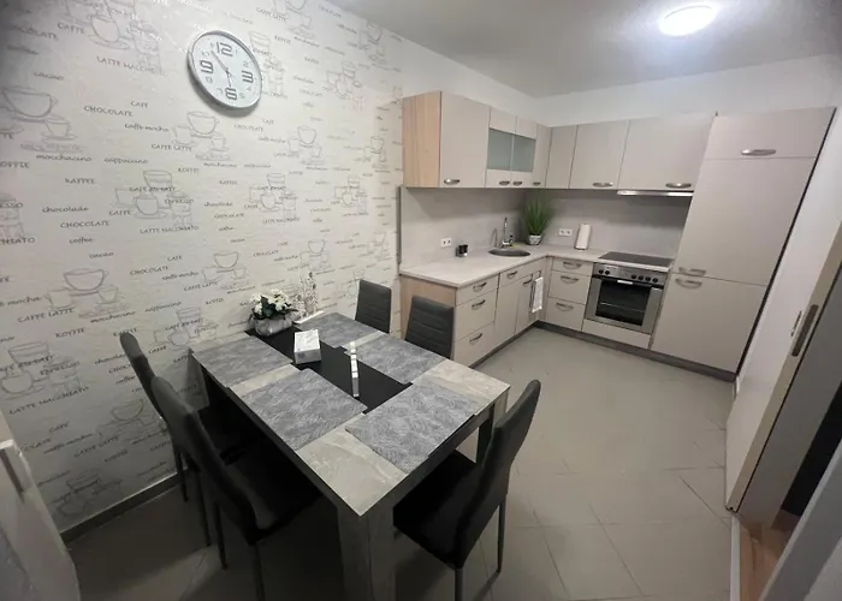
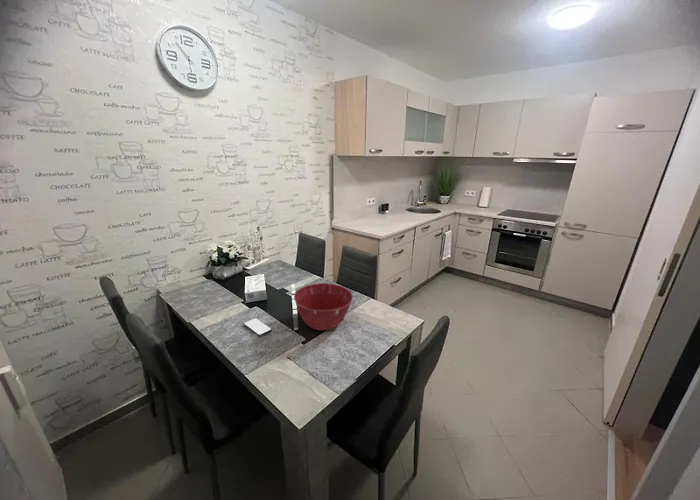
+ mixing bowl (323, 309)
+ smartphone (257, 326)
